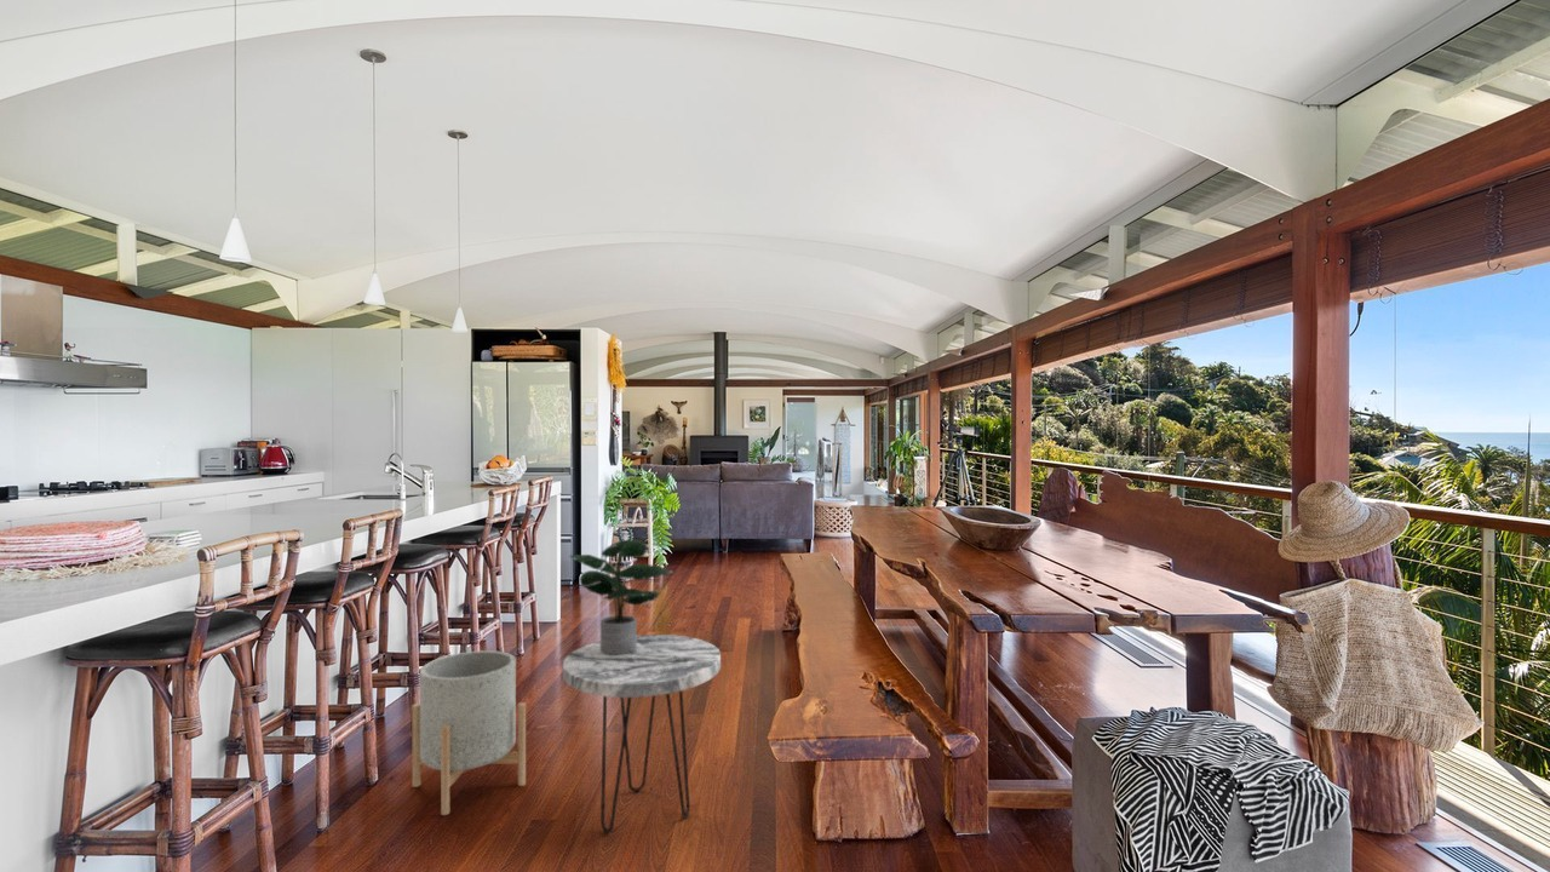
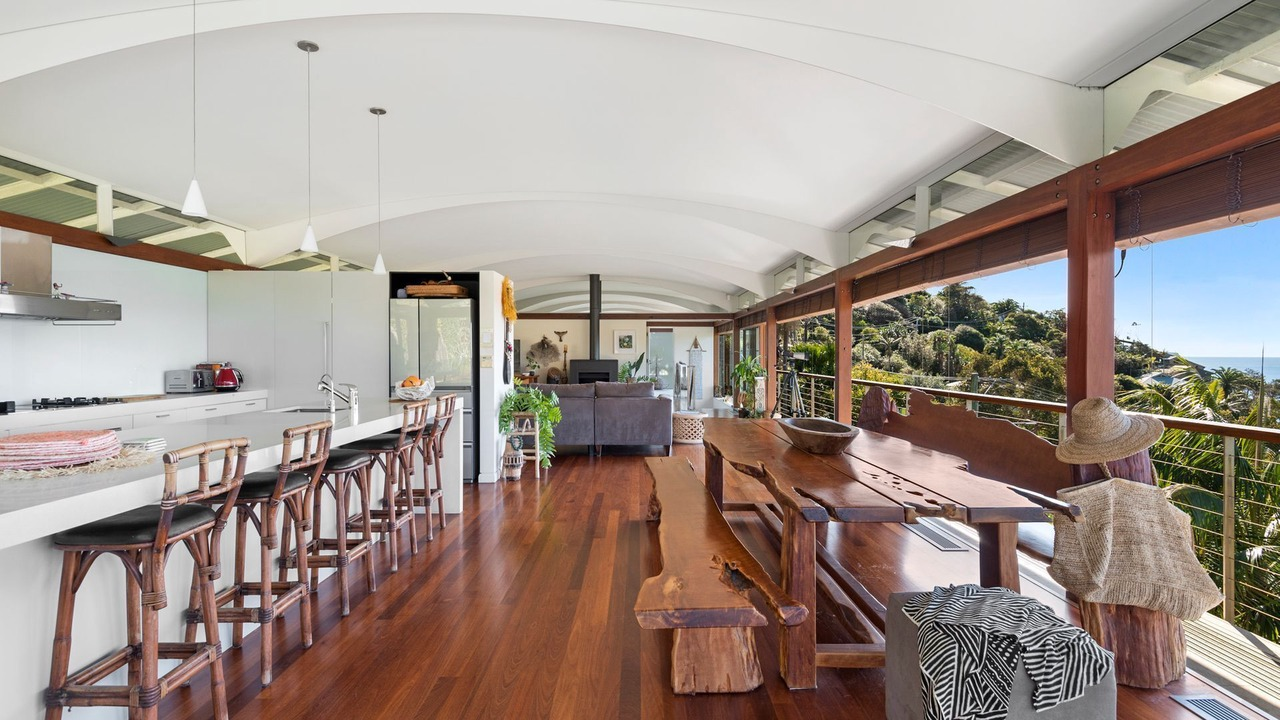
- side table (648, 734)
- potted plant (624, 596)
- planter (469, 724)
